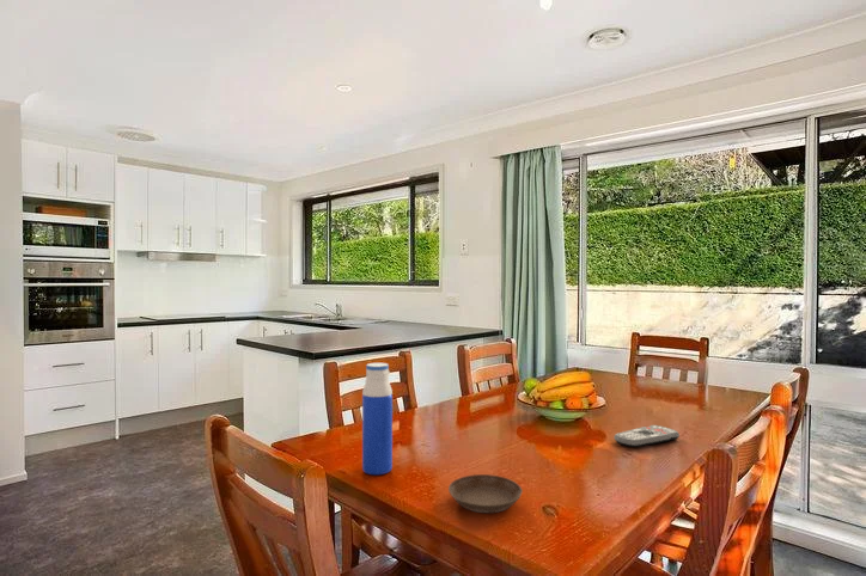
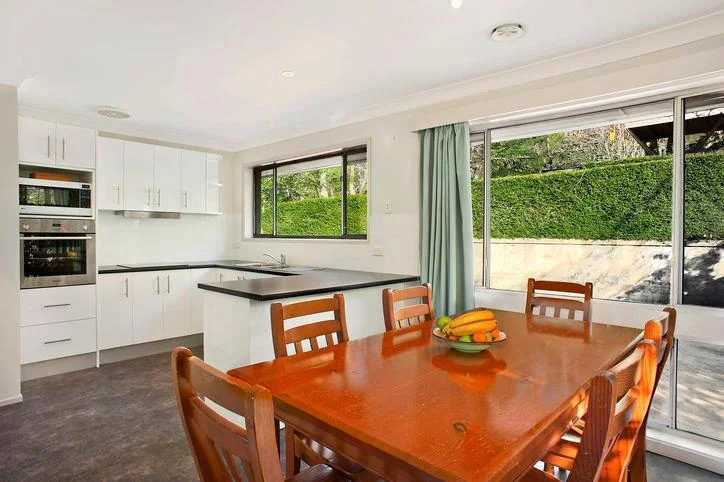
- saucer (484, 495)
- water bottle (377, 417)
- remote control (645, 436)
